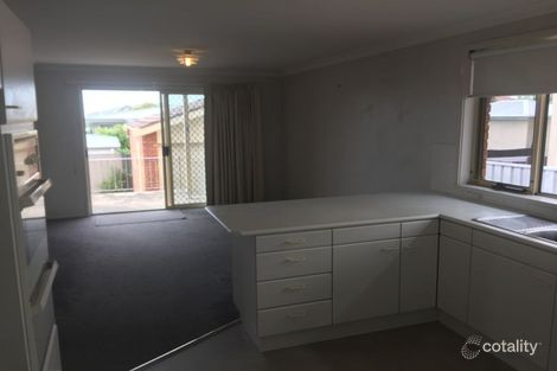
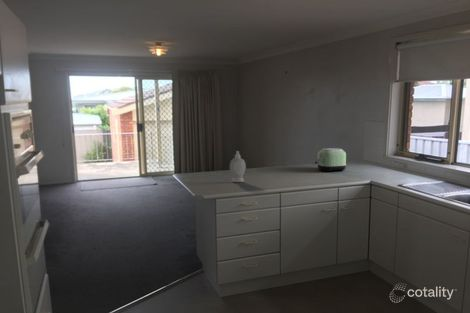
+ soap bottle (237, 166)
+ toaster (330, 159)
